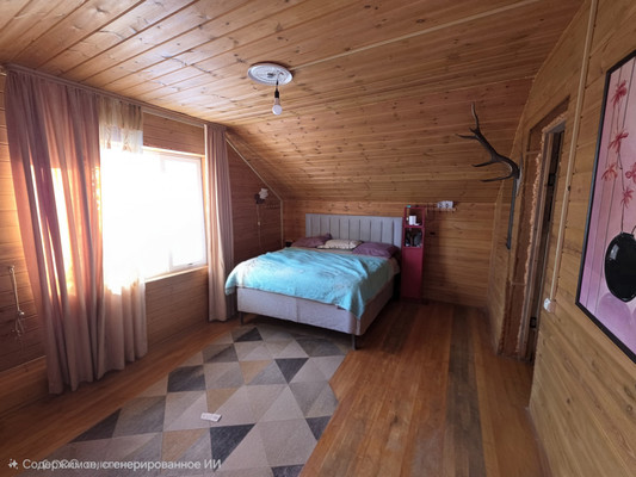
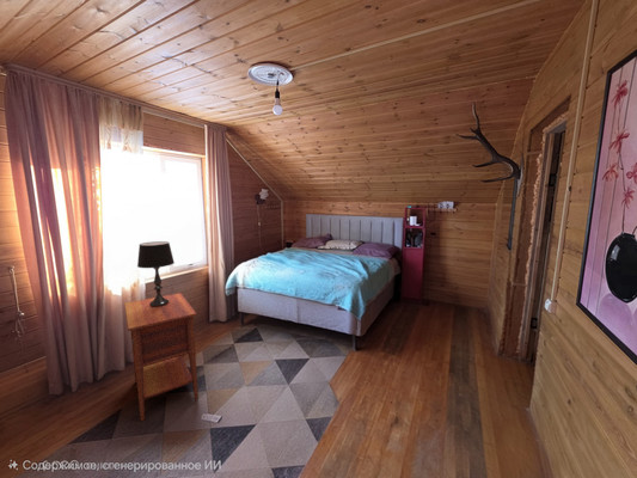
+ nightstand (161, 349)
+ table lamp (157, 274)
